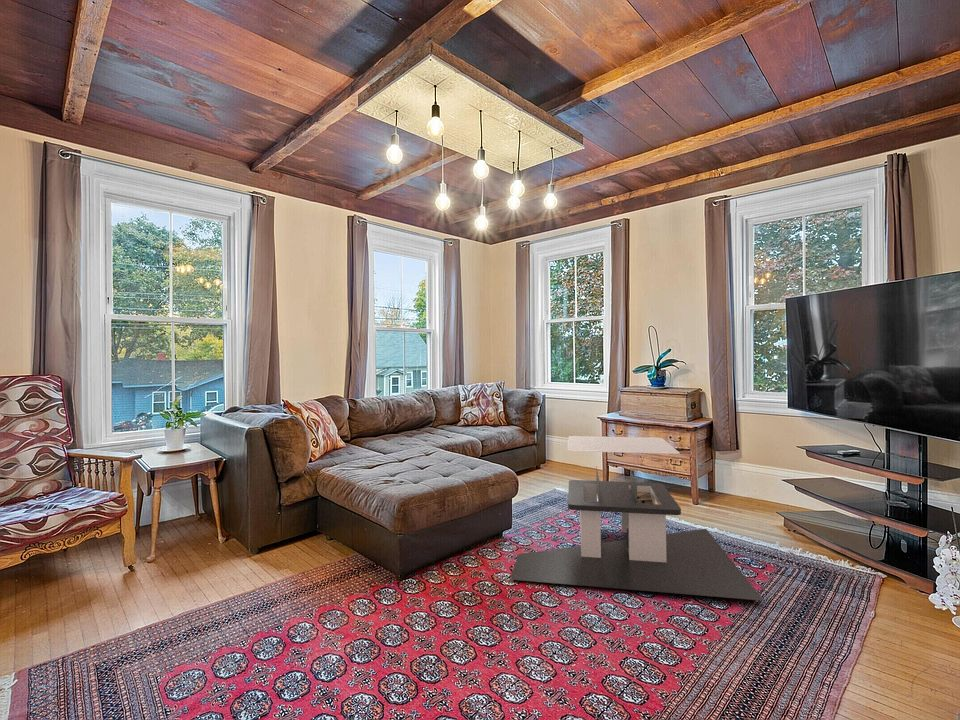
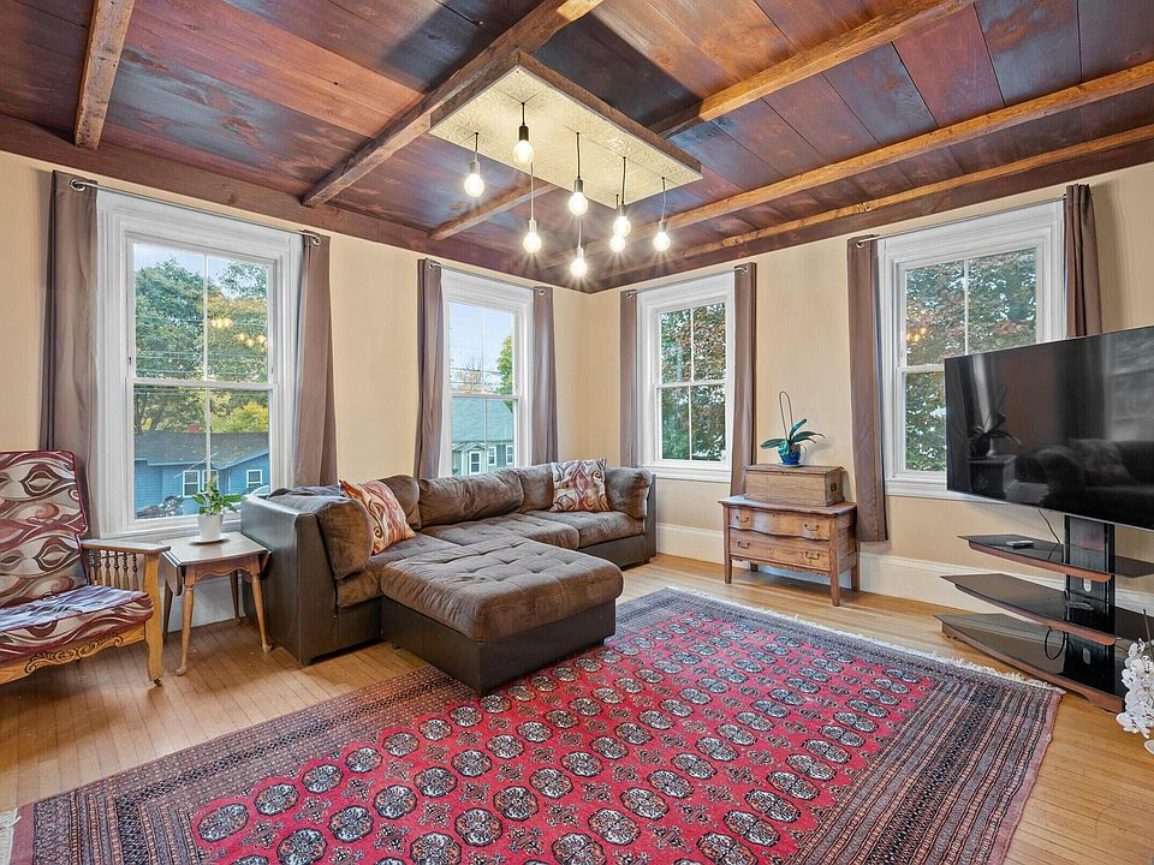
- coffee table (618, 494)
